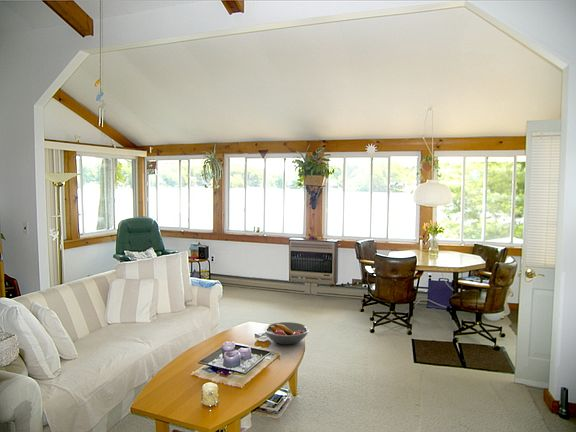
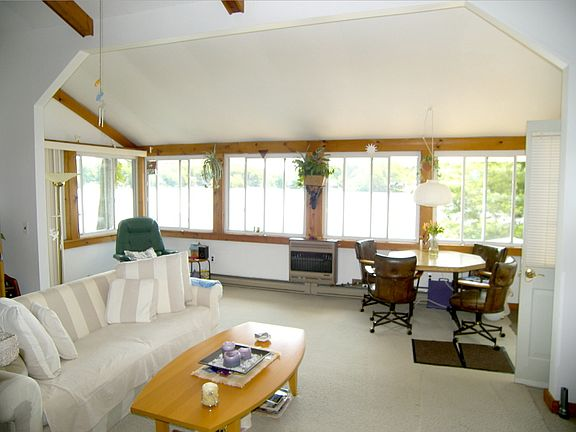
- fruit bowl (286, 333)
